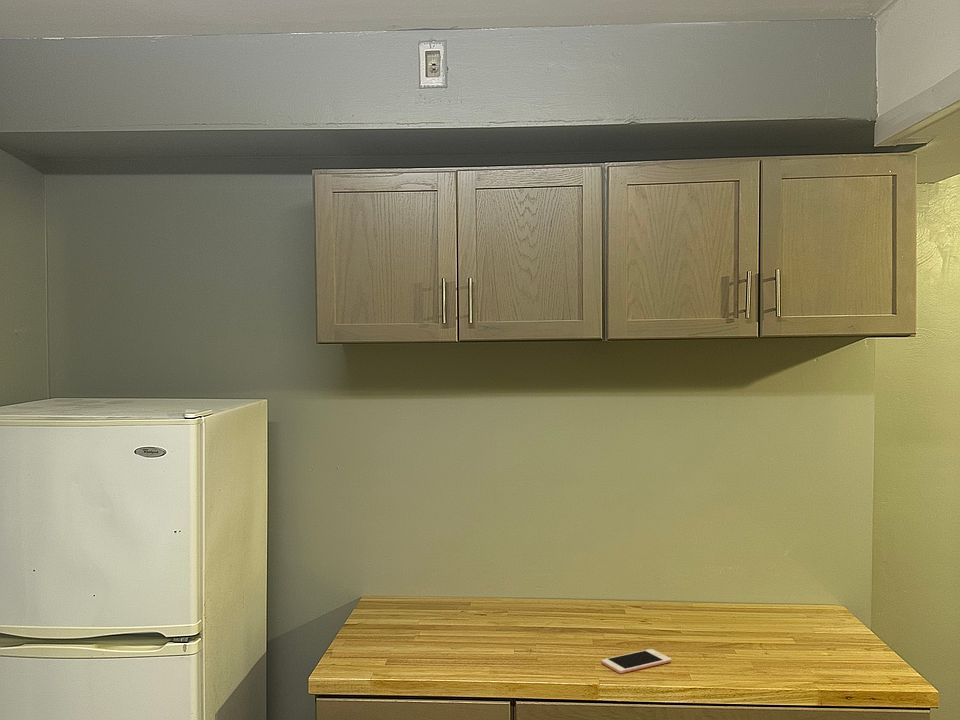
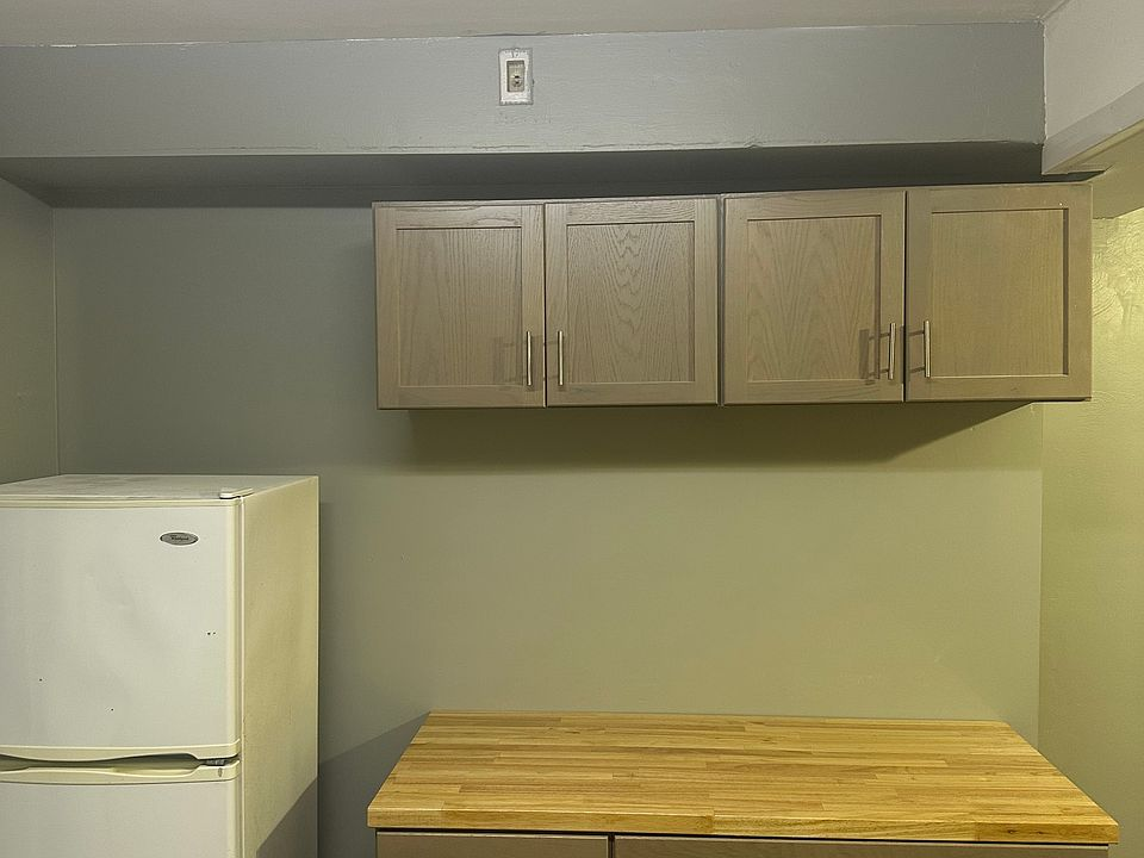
- cell phone (636, 660)
